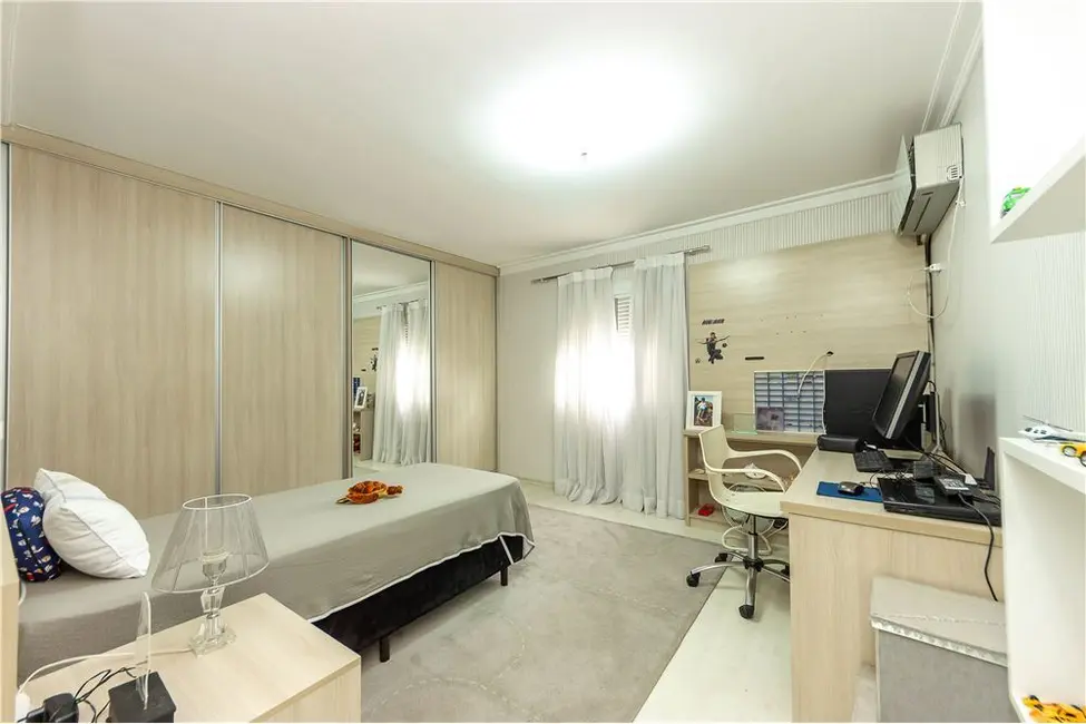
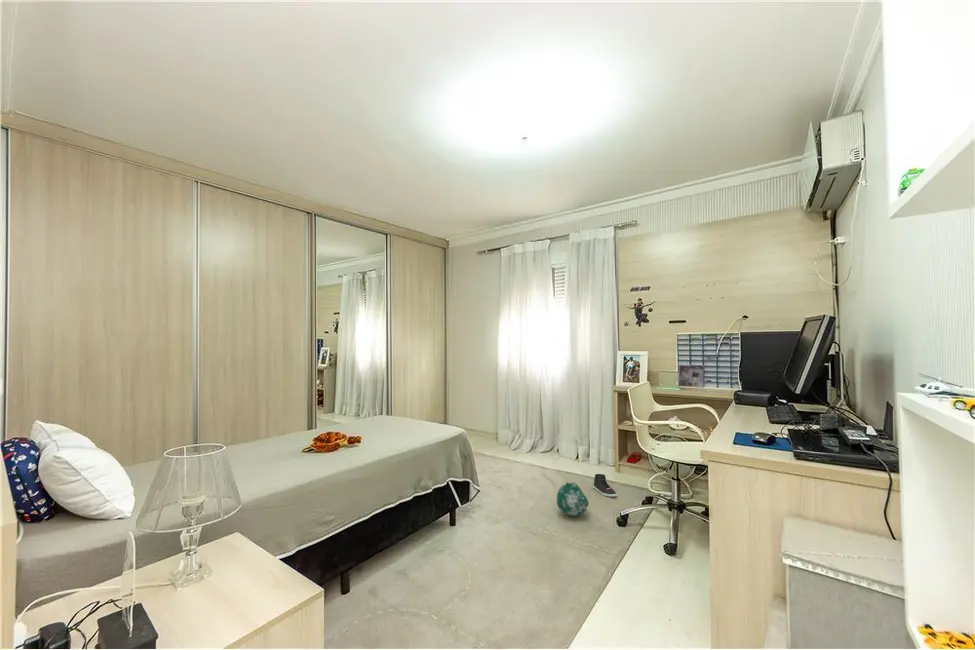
+ ball (572, 498)
+ sneaker (604, 484)
